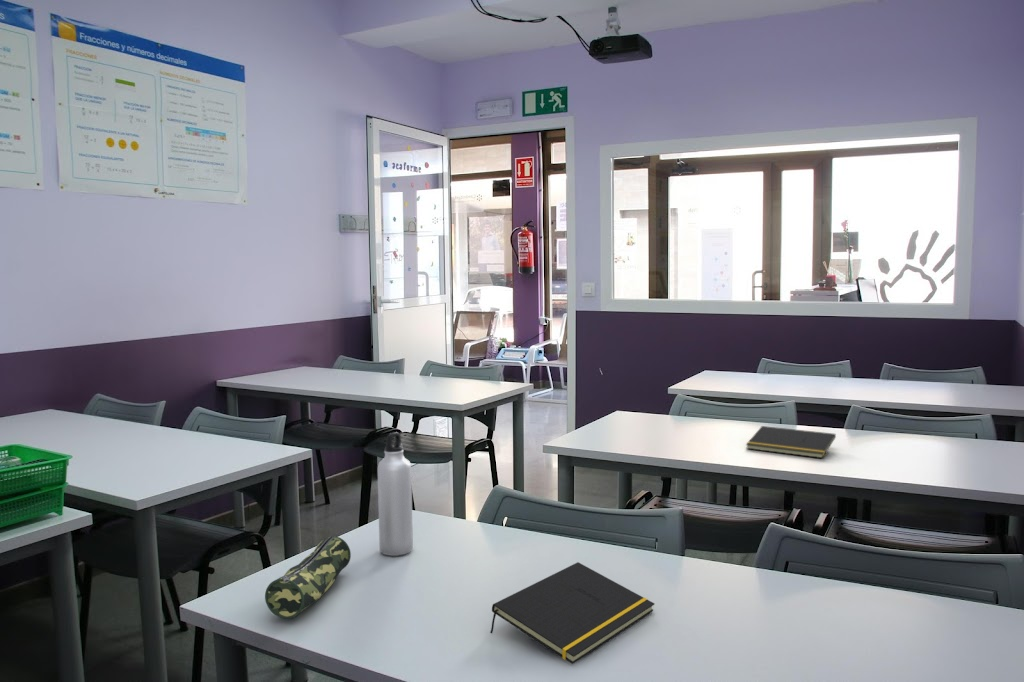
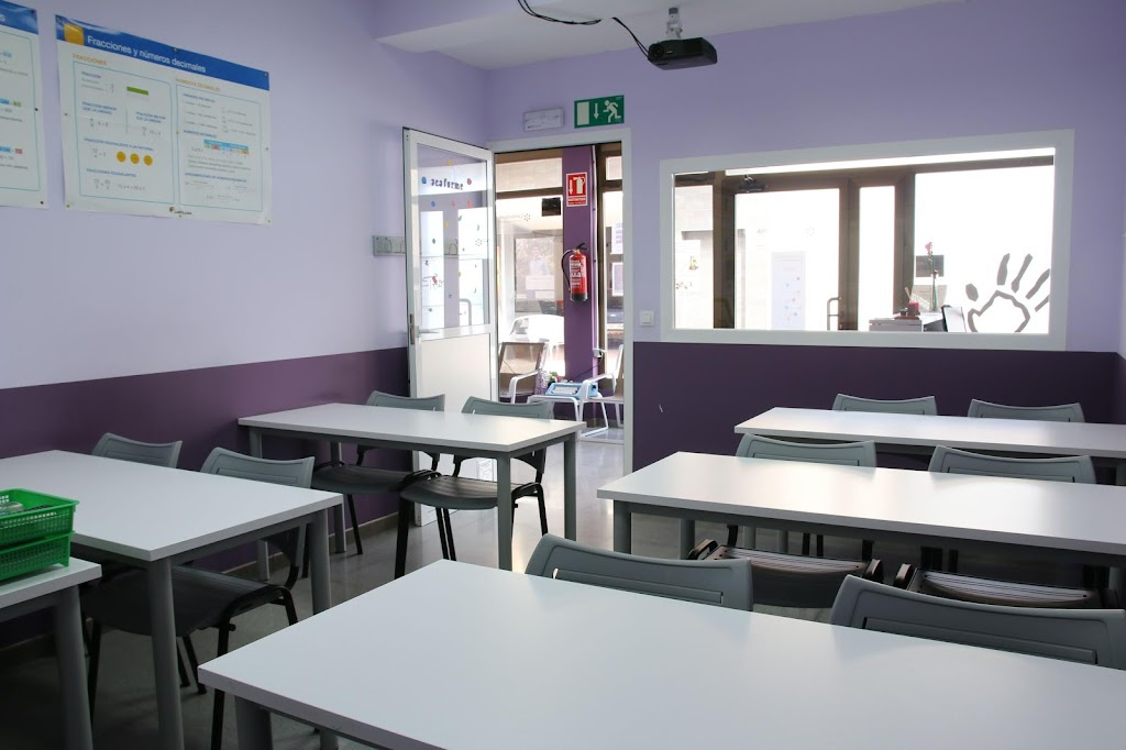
- water bottle (395, 492)
- notepad (790, 441)
- notepad (575, 607)
- pencil case (309, 576)
